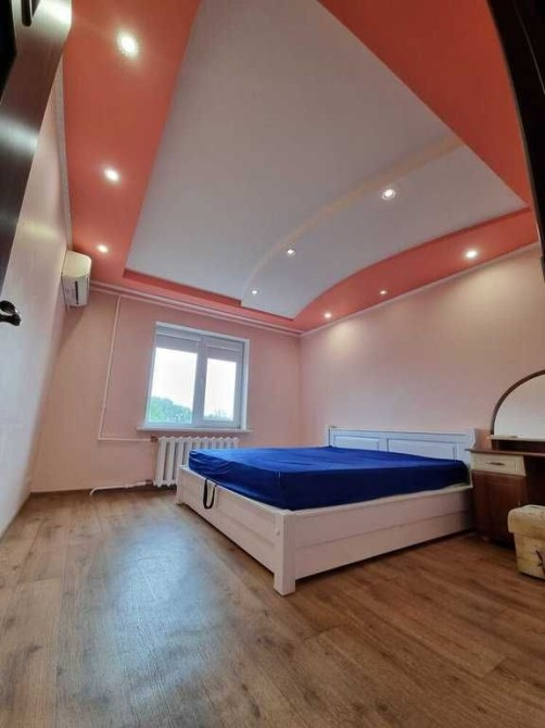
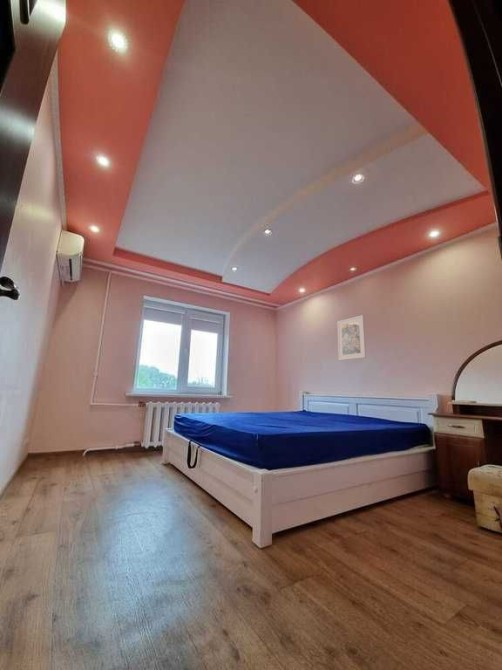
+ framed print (350, 338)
